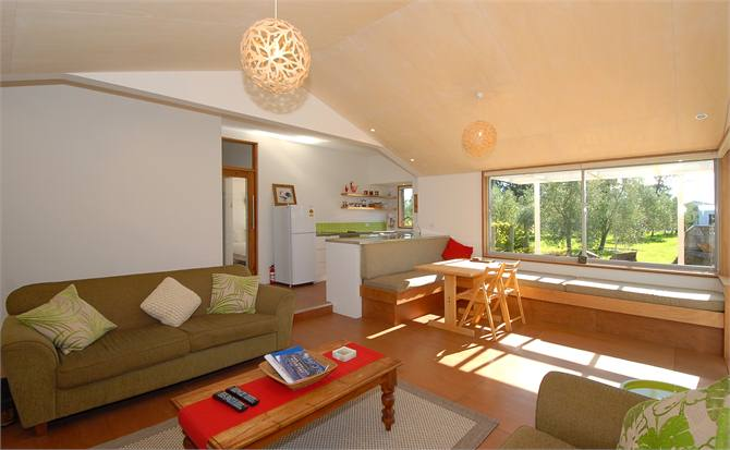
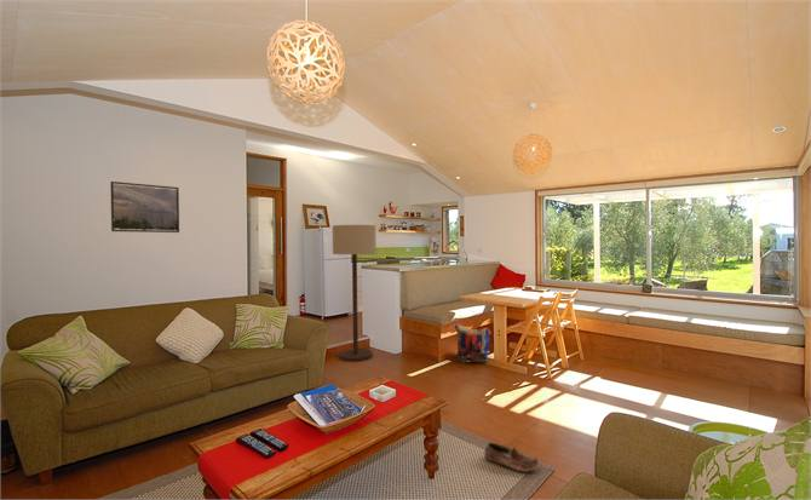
+ backpack (472, 341)
+ shoe (511, 456)
+ floor lamp (355, 291)
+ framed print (146, 208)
